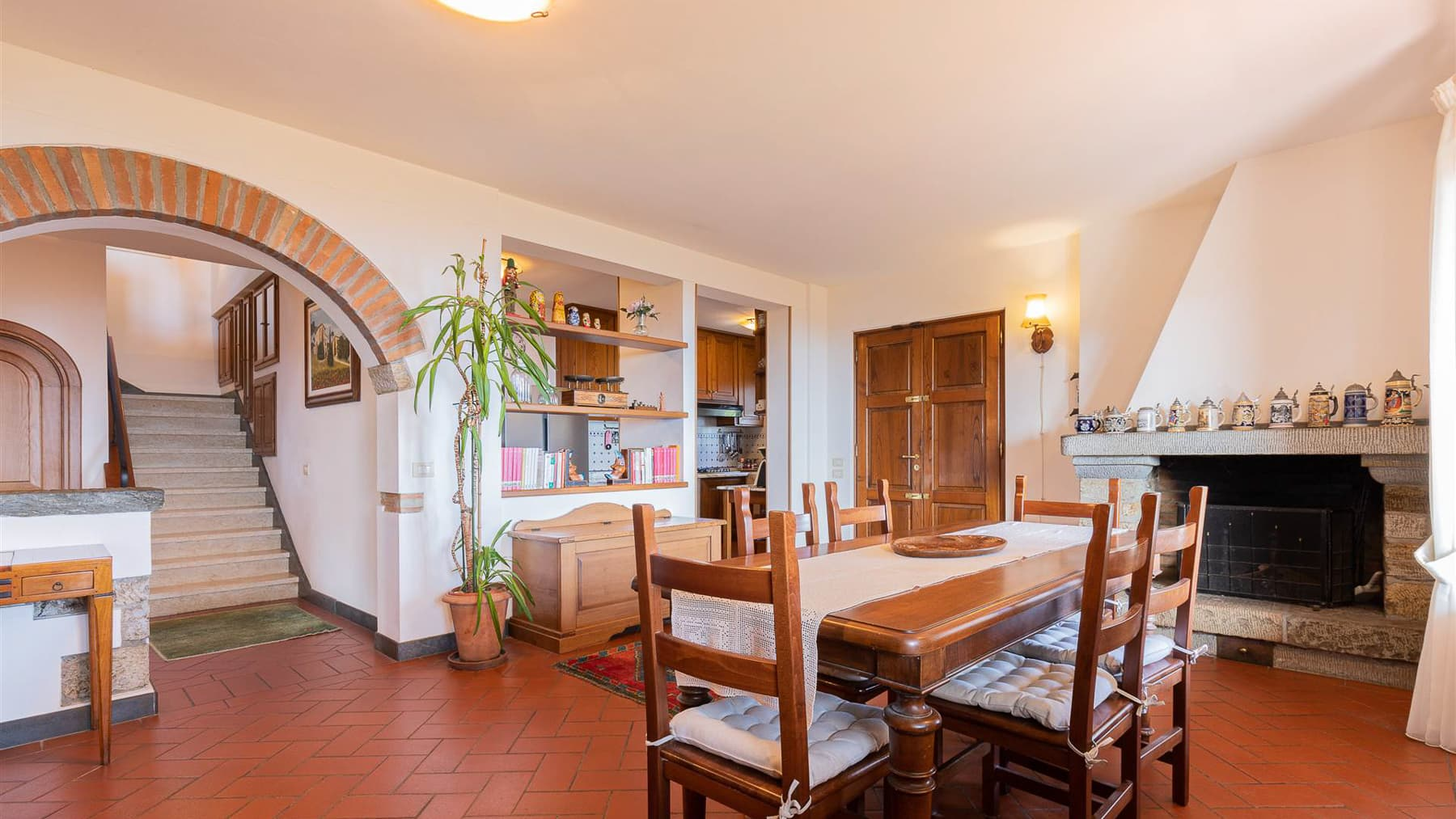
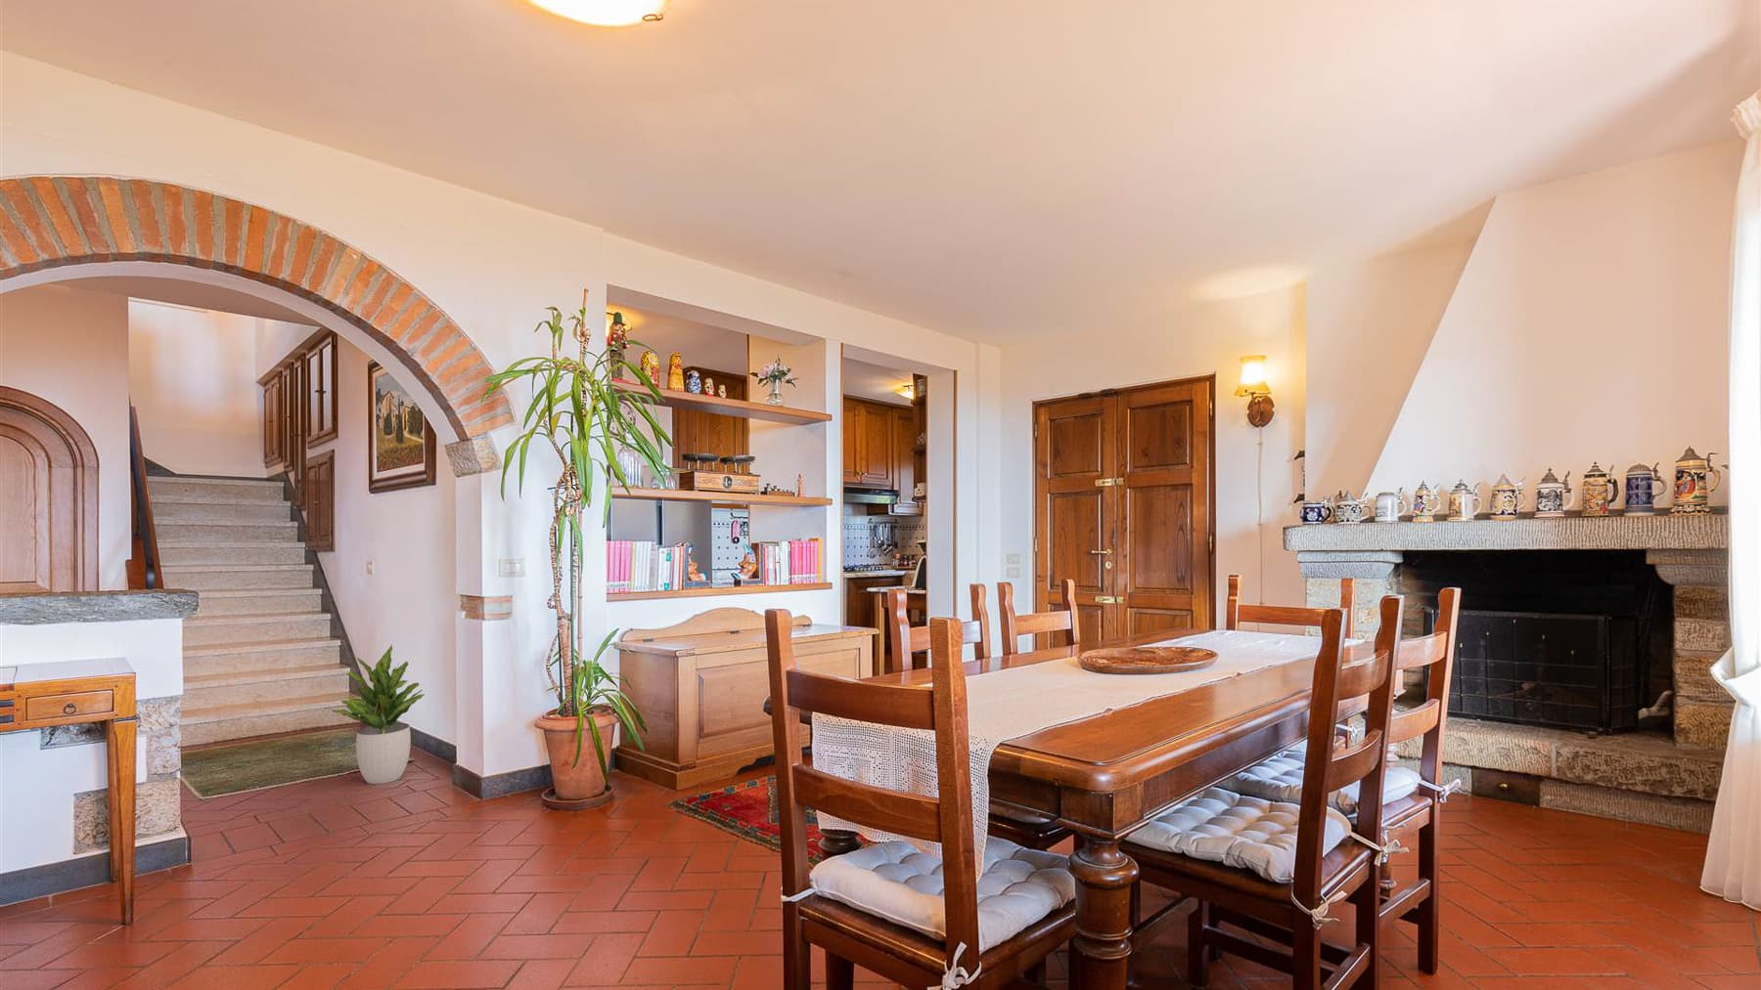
+ potted plant (381, 713)
